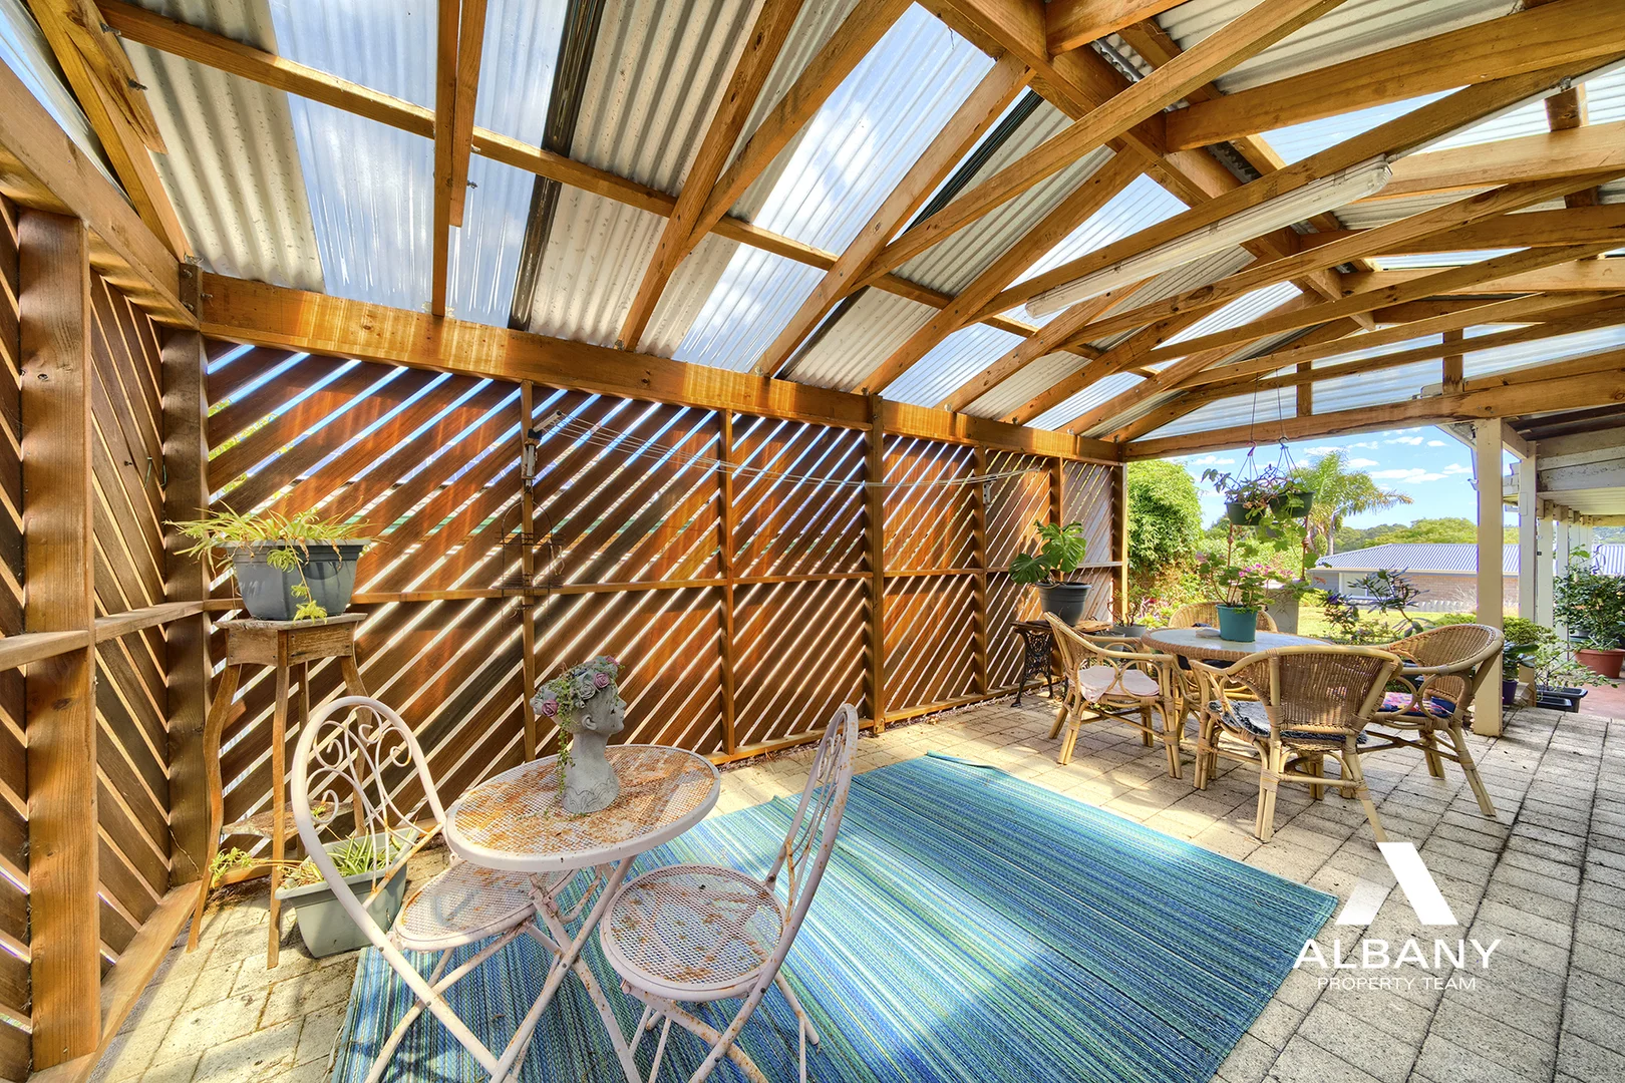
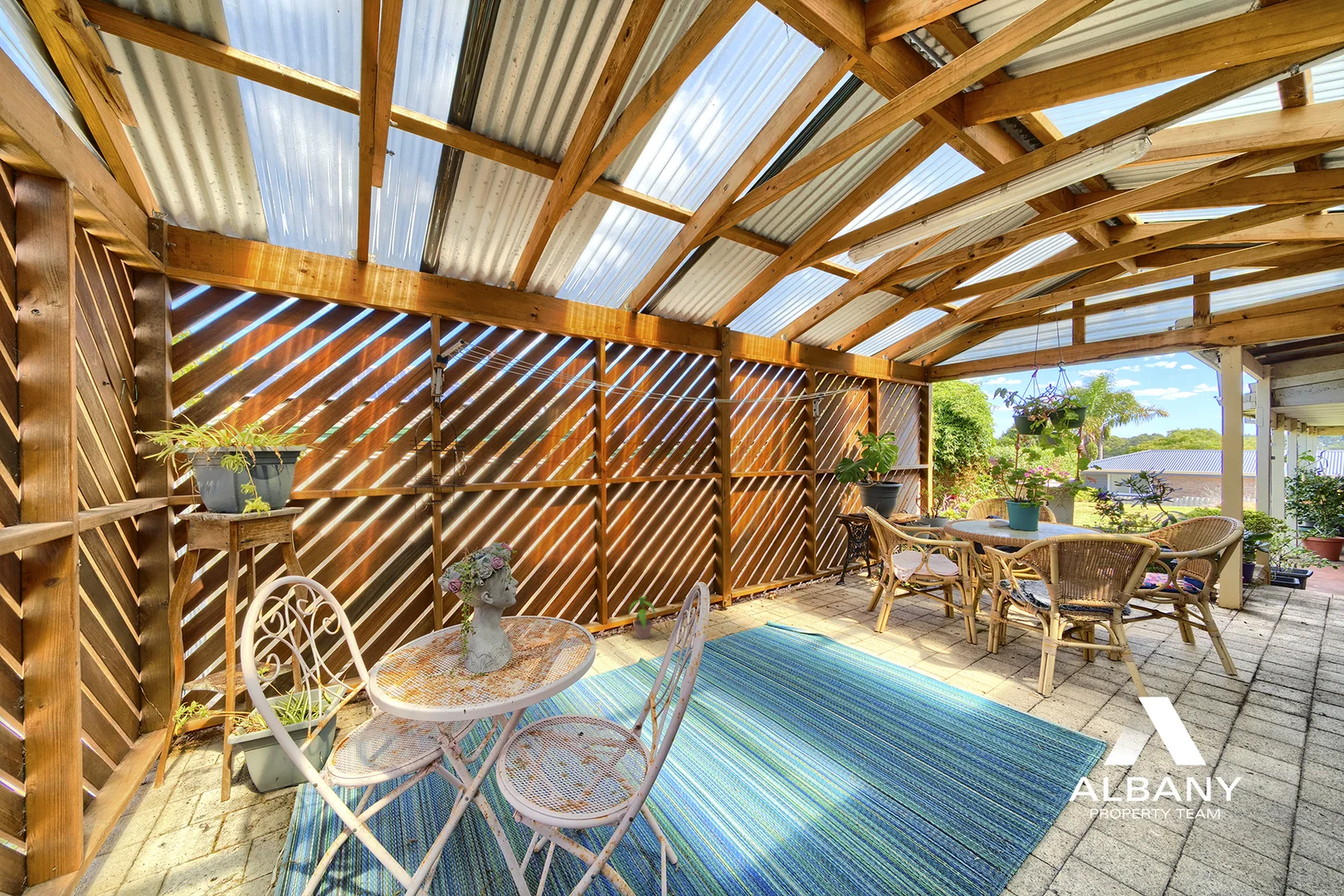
+ potted plant (642, 617)
